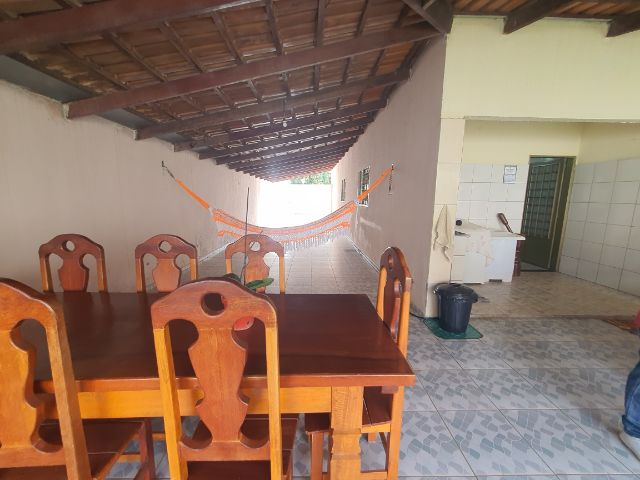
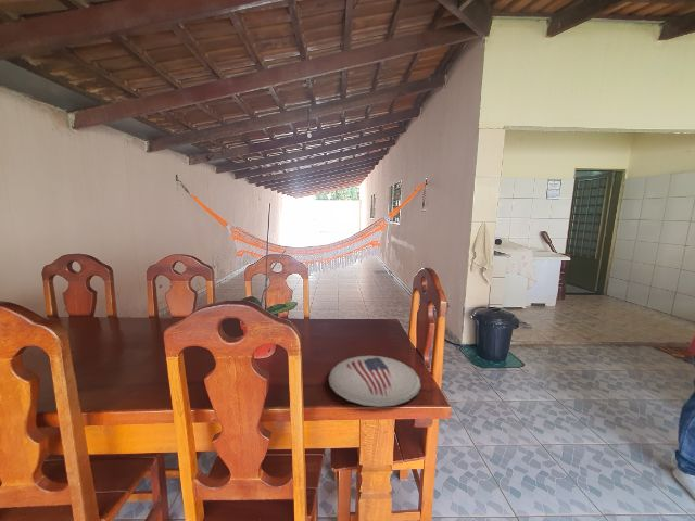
+ plate (374, 376)
